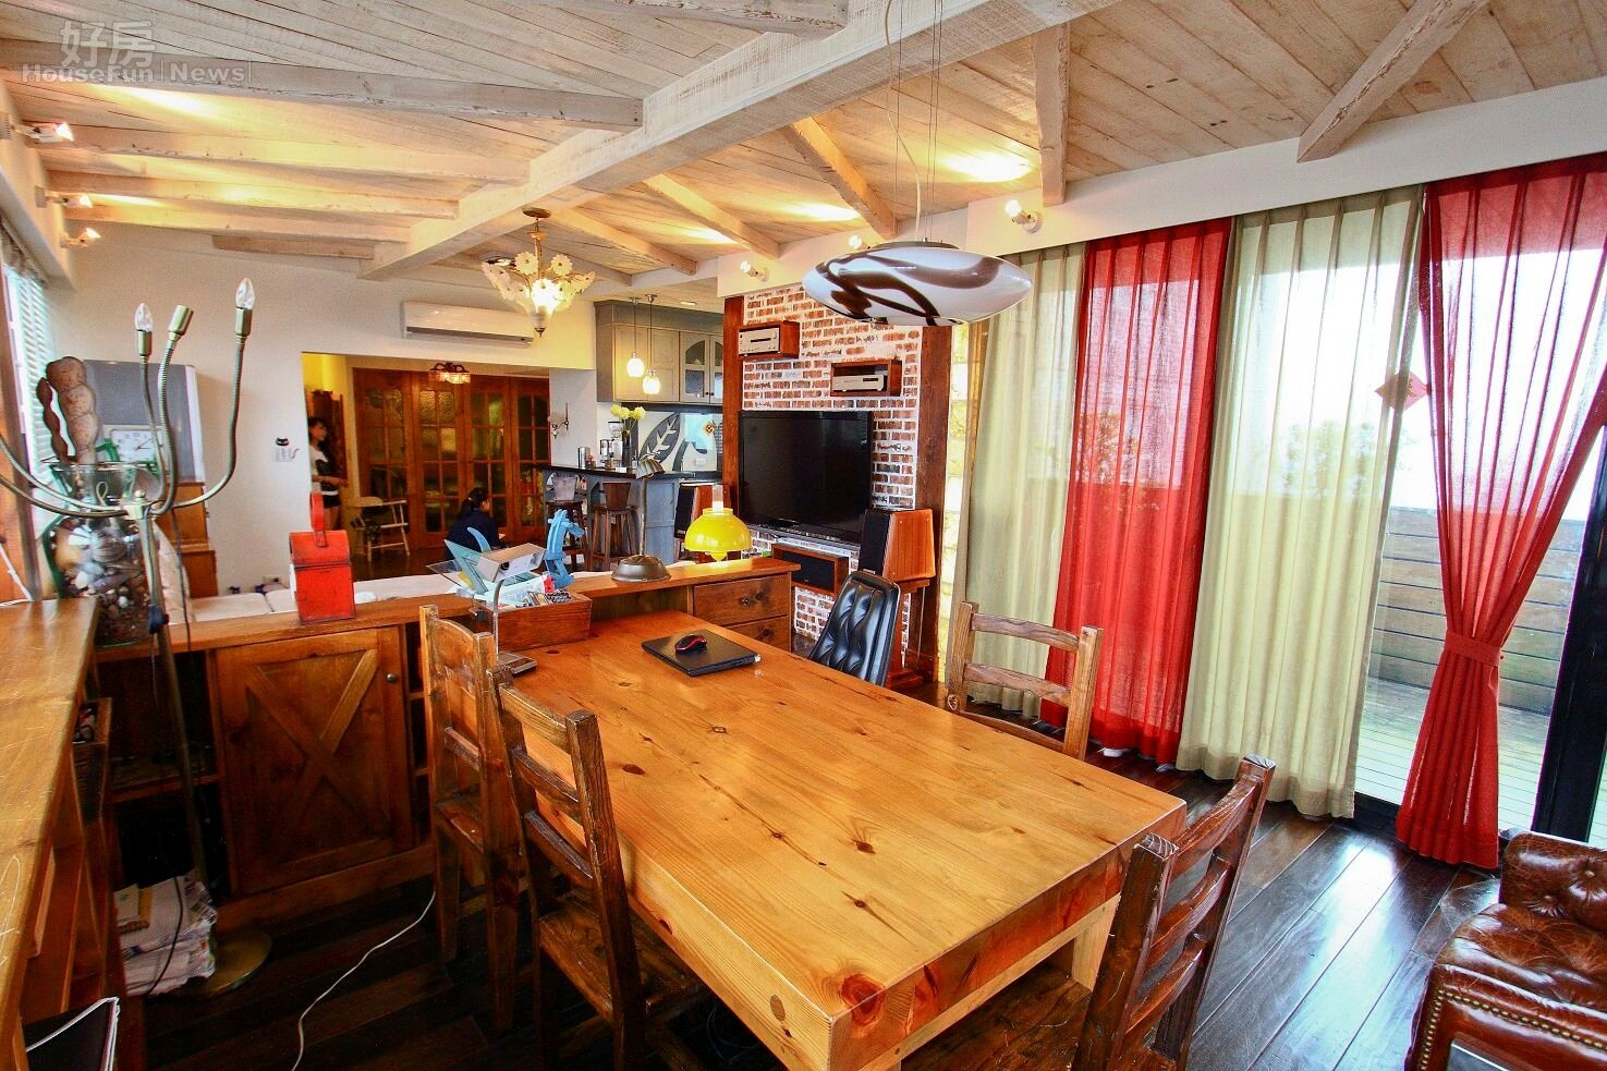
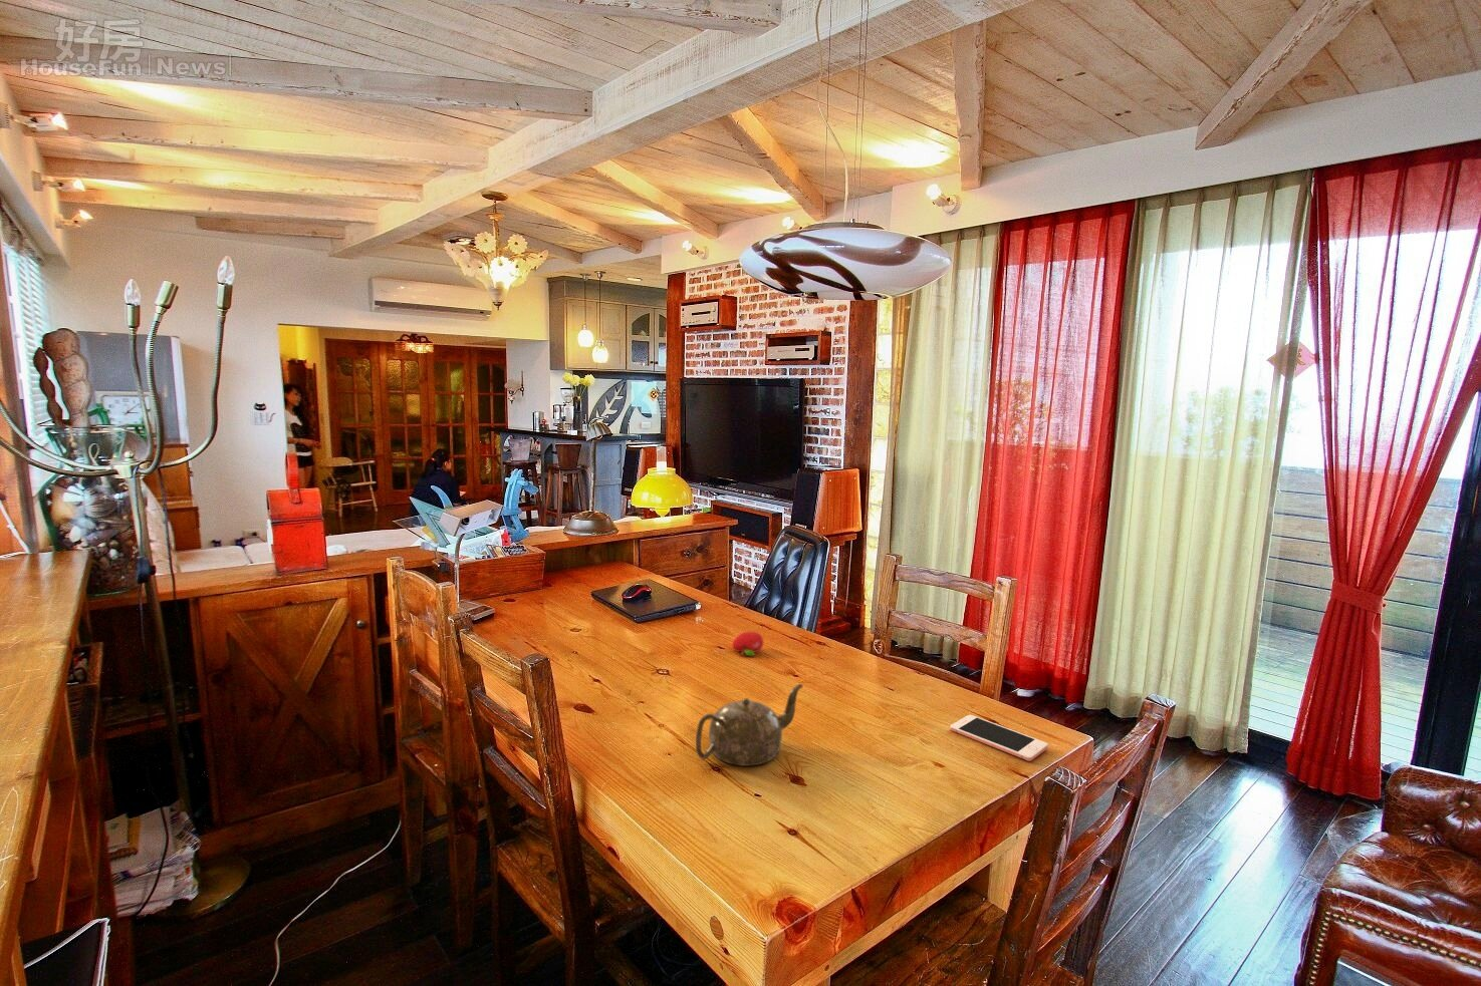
+ fruit (747, 642)
+ cell phone (997, 736)
+ teapot (751, 722)
